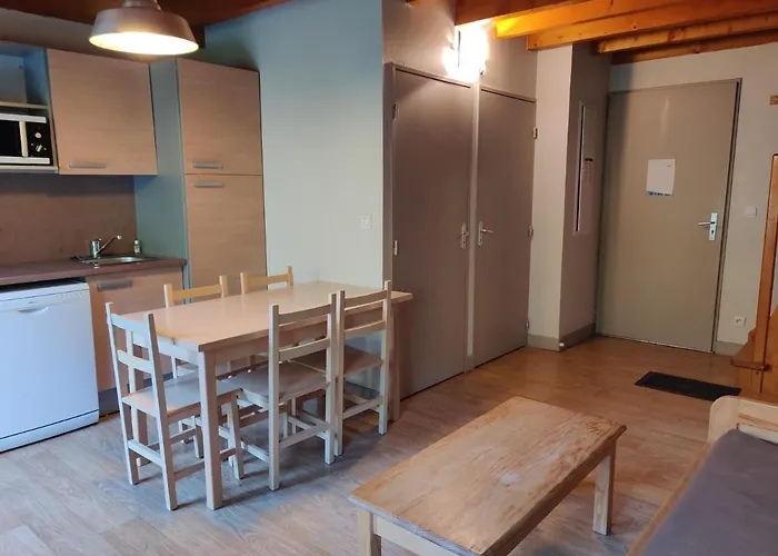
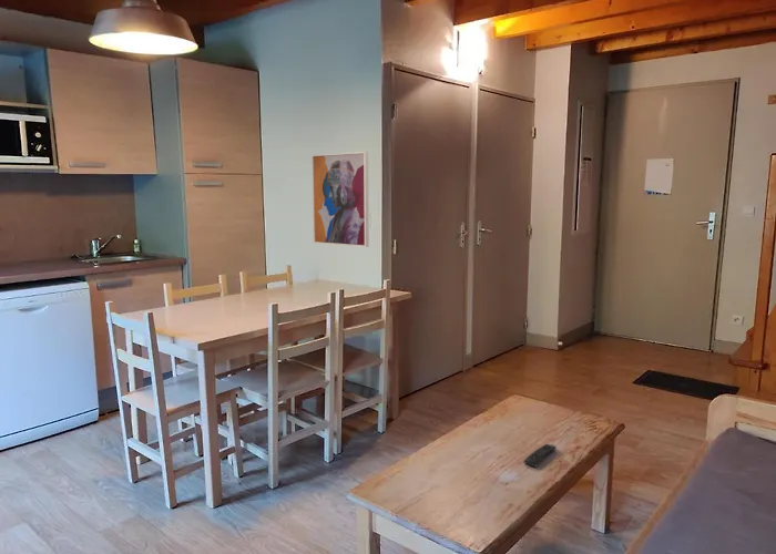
+ wall art (339, 199)
+ remote control (541, 453)
